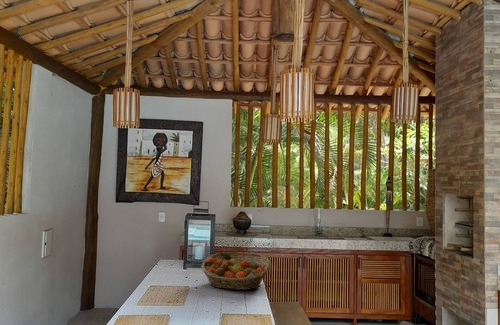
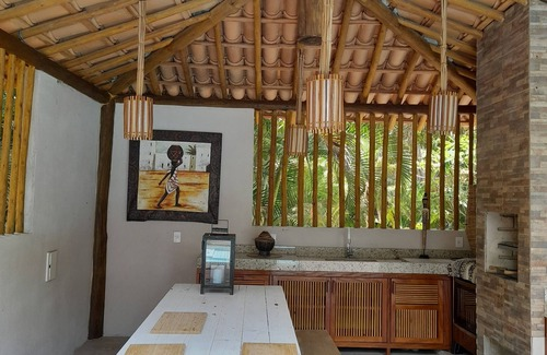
- fruit basket (235, 270)
